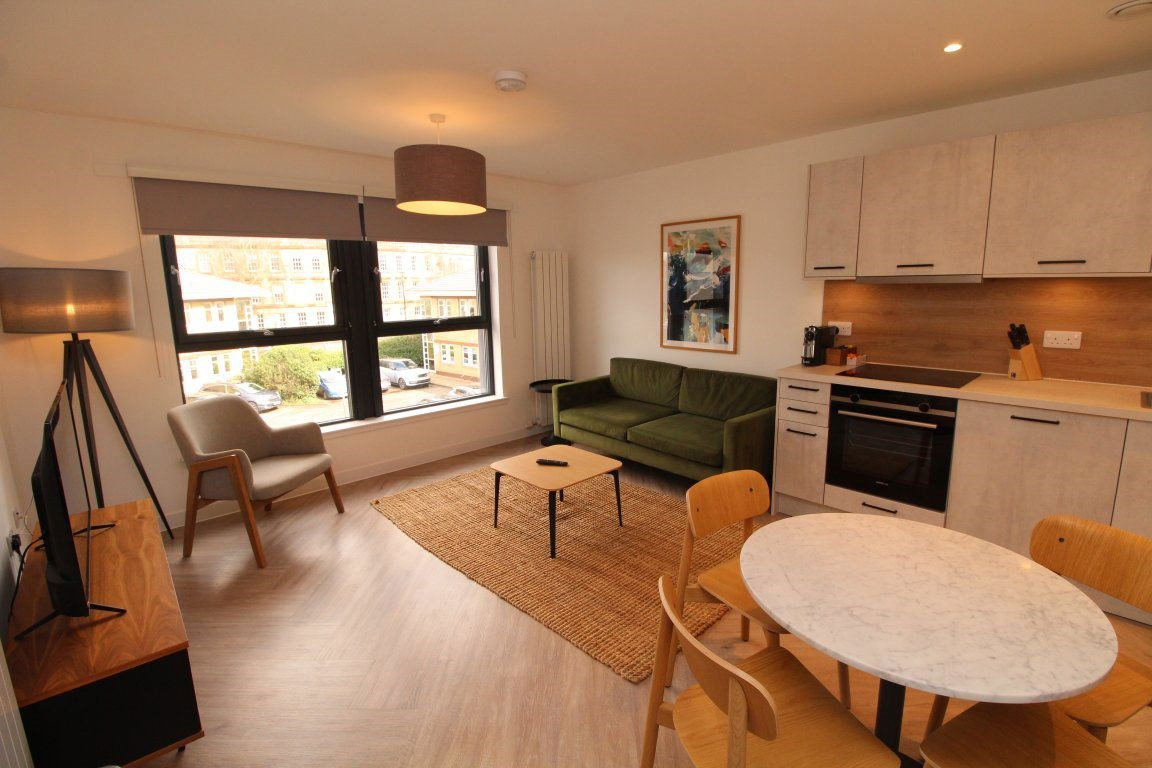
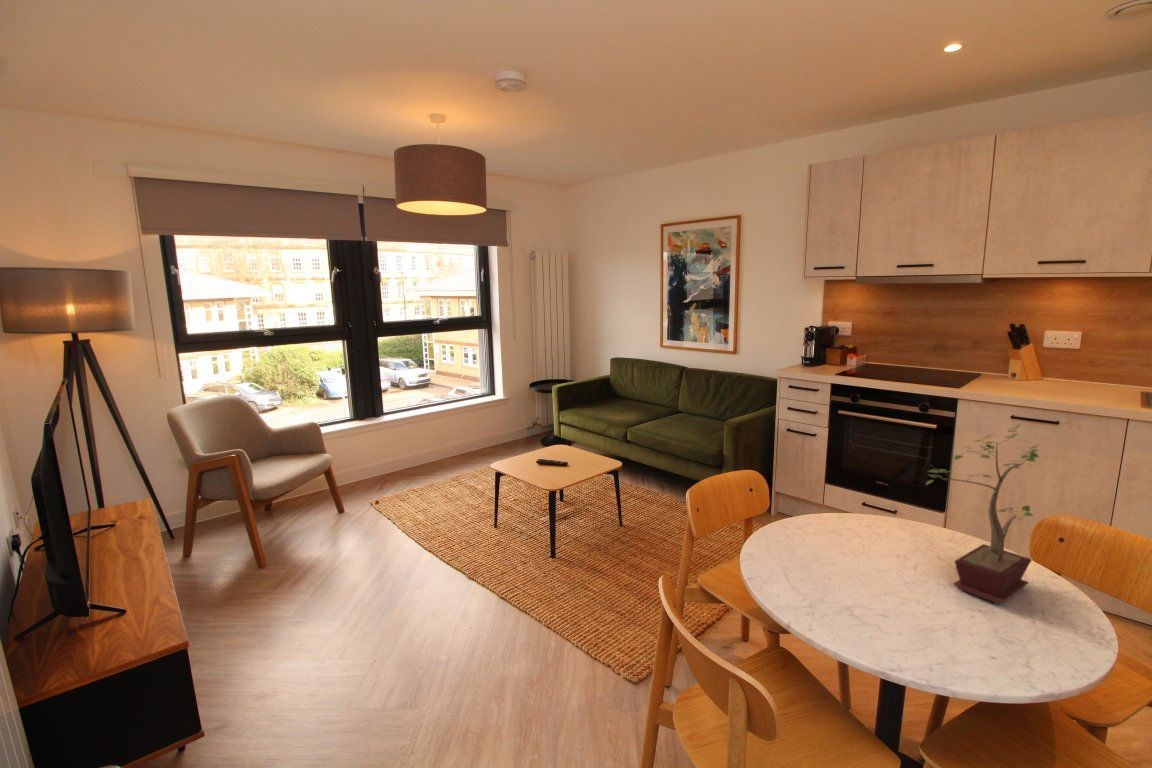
+ potted plant (988, 509)
